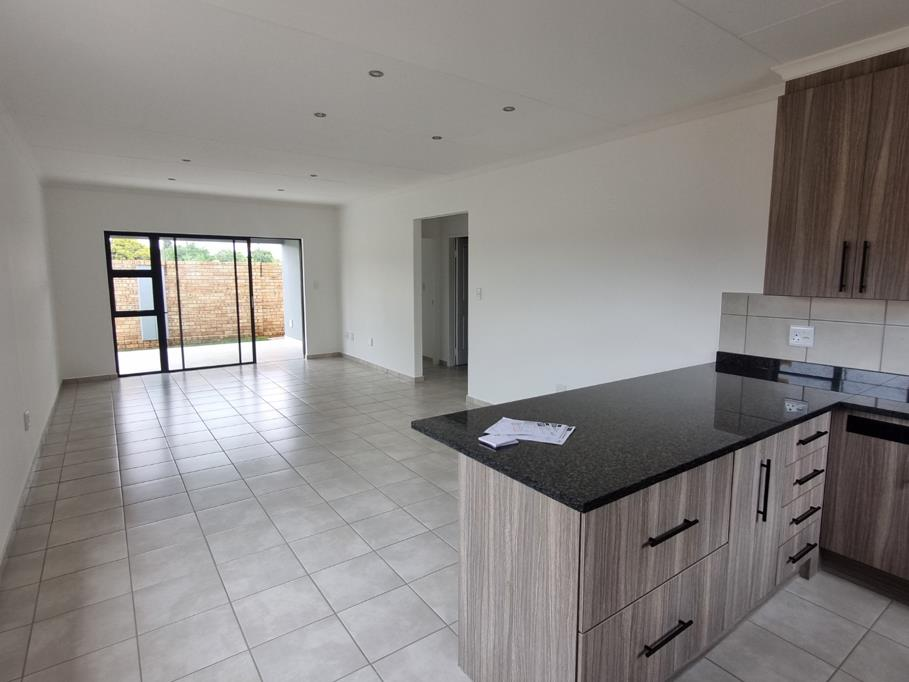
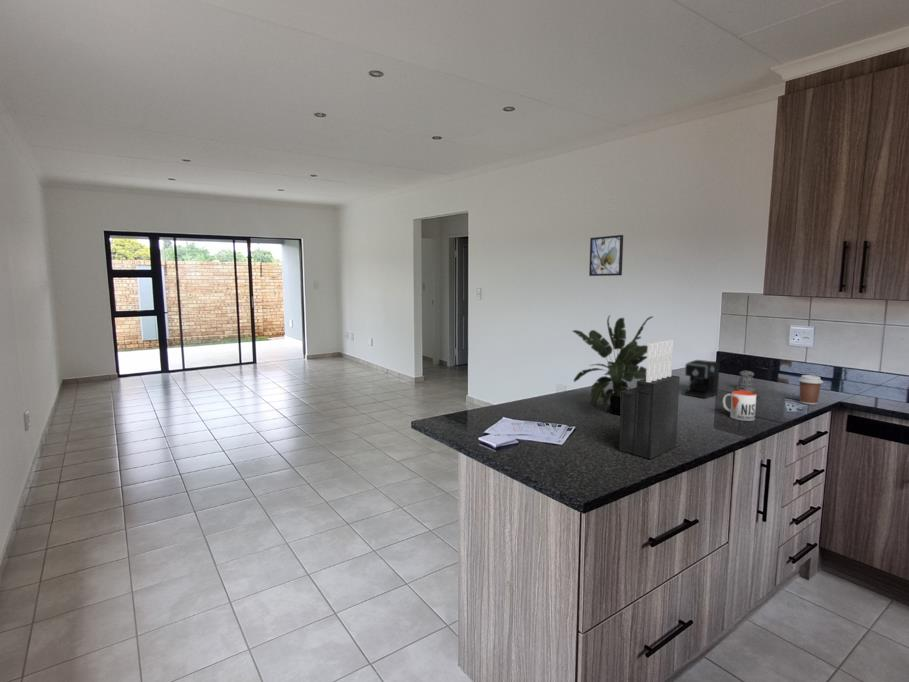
+ coffee maker (718, 380)
+ potted plant (621, 365)
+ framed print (605, 256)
+ knife block (646, 395)
+ pepper shaker (747, 380)
+ coffee cup (809, 389)
+ mug (738, 404)
